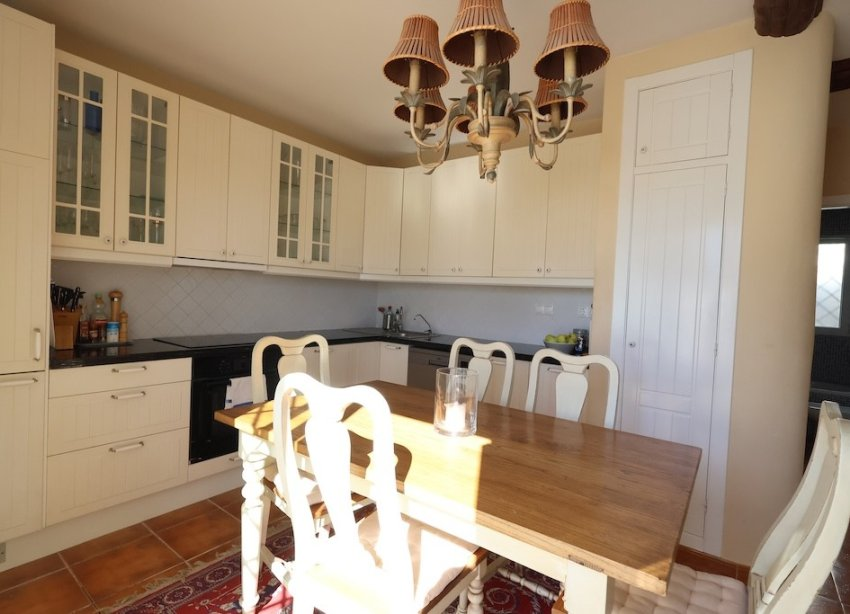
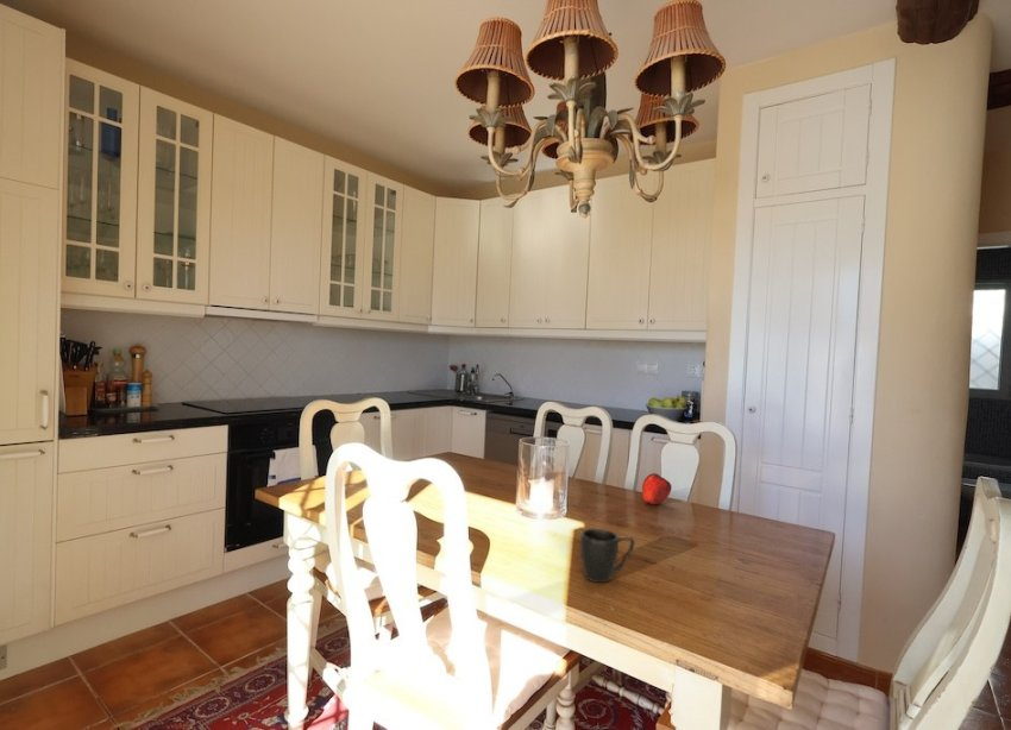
+ apple (657, 487)
+ mug (607, 555)
